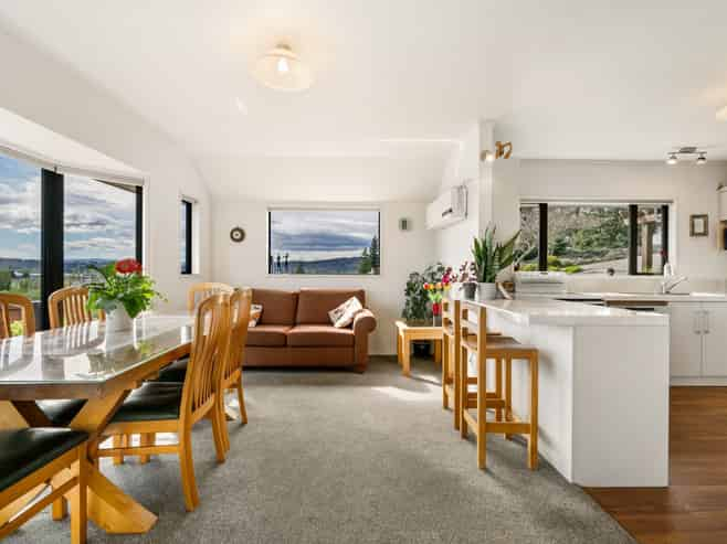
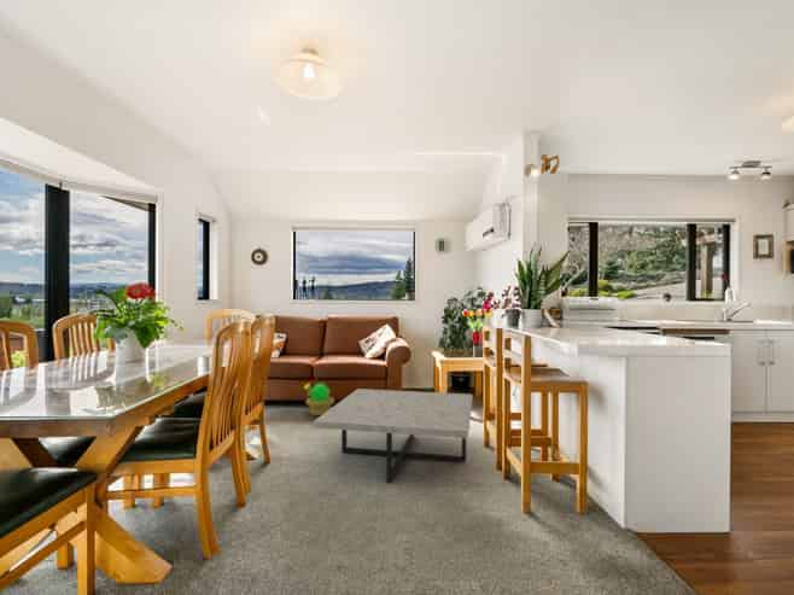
+ coffee table (402, 431)
+ decorative plant (317, 397)
